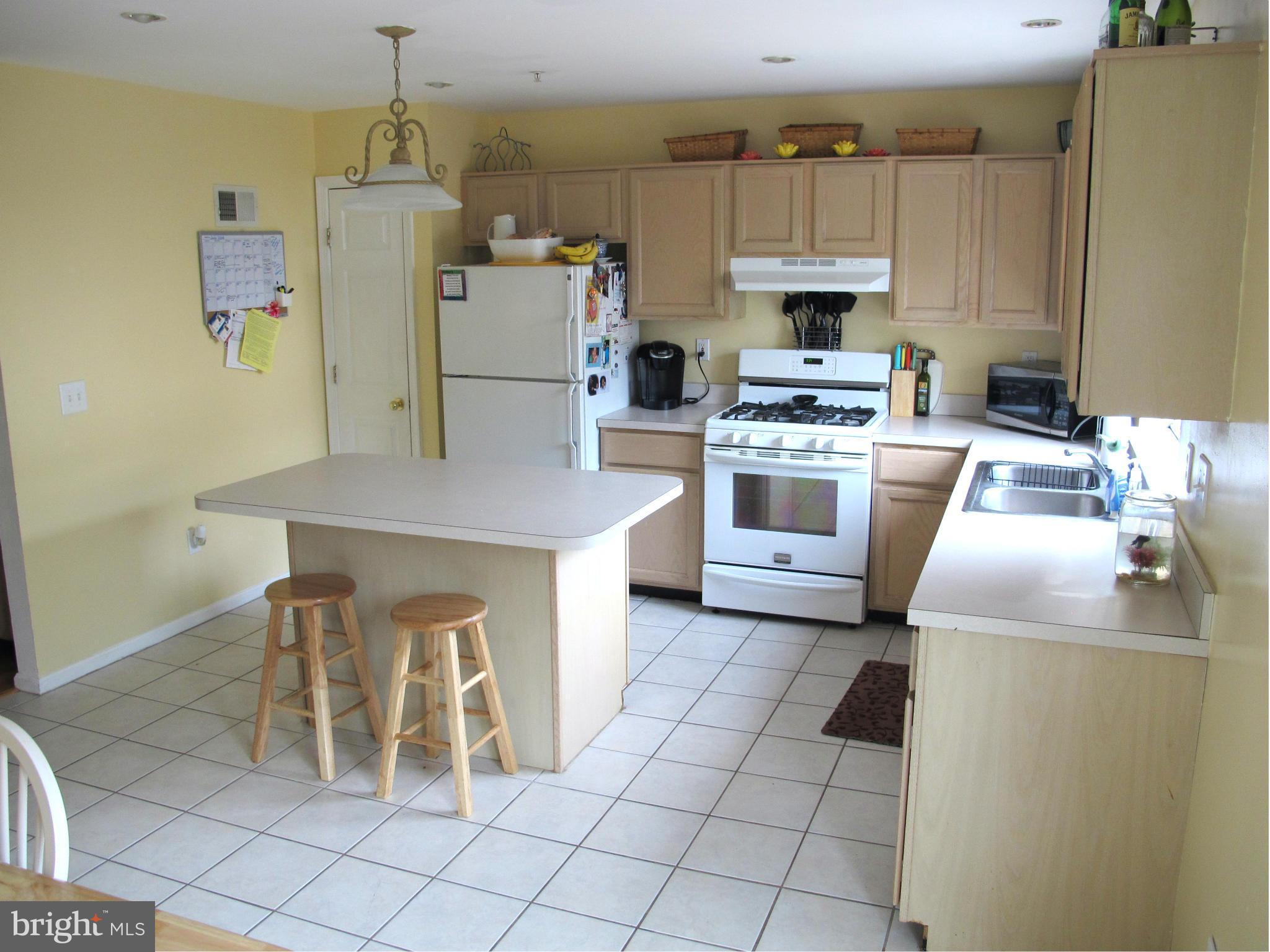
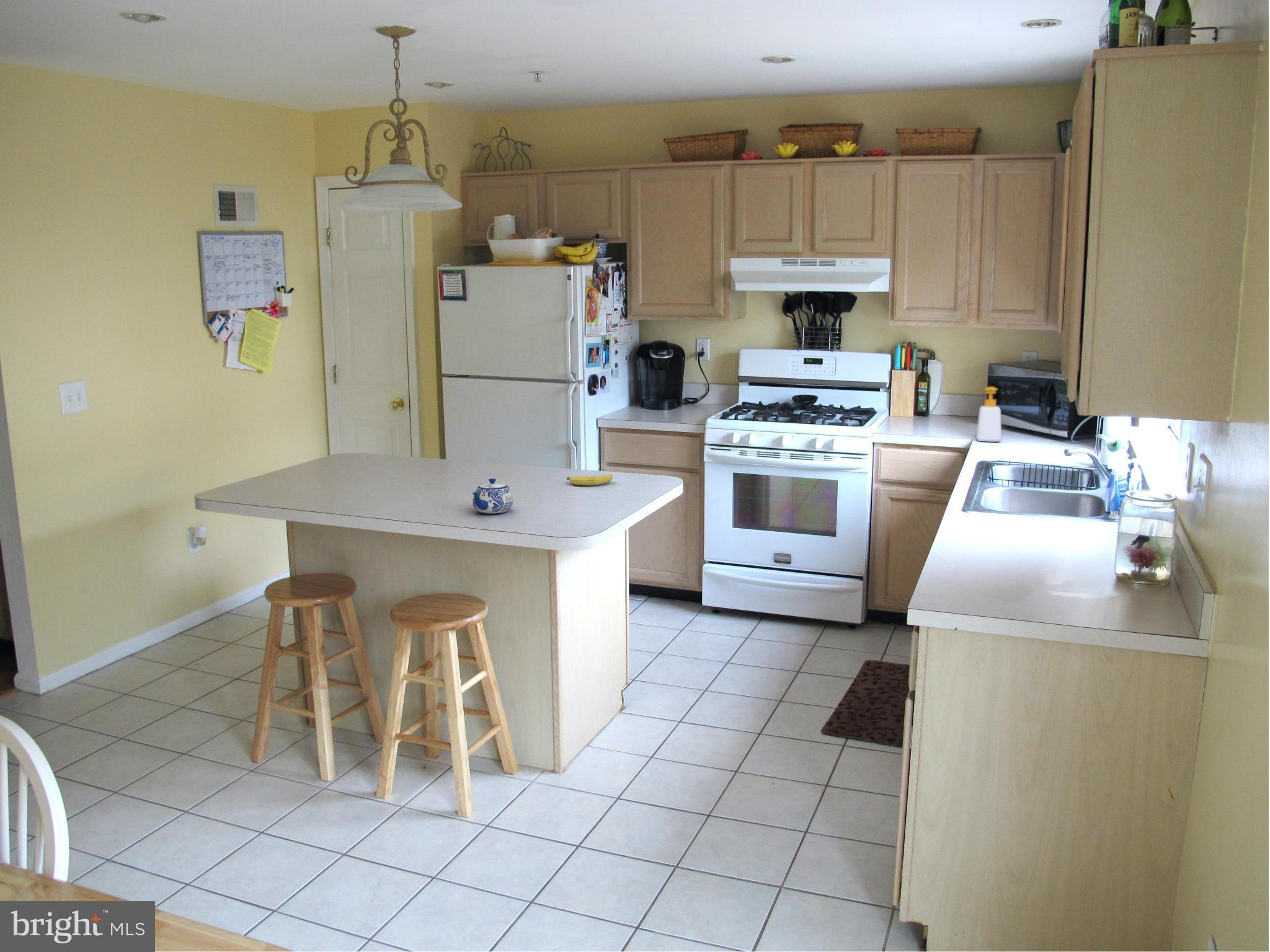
+ soap bottle (990, 414)
+ fruit (587, 478)
+ teapot (491, 495)
